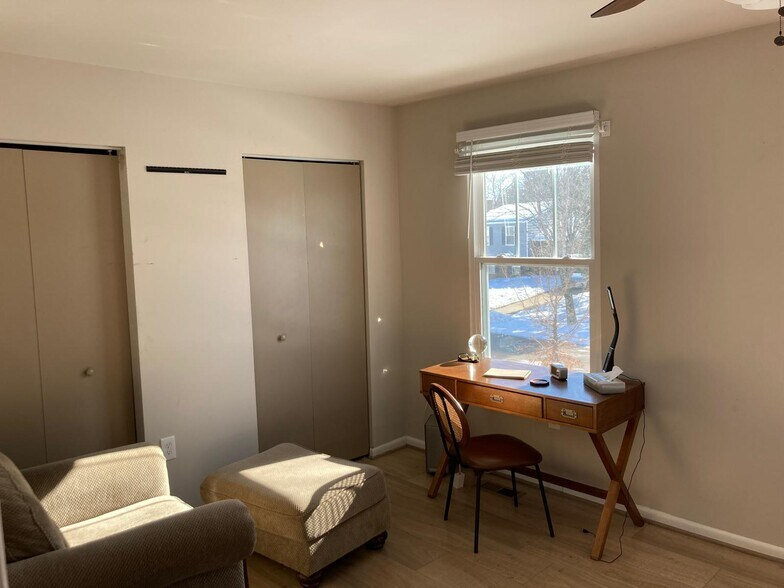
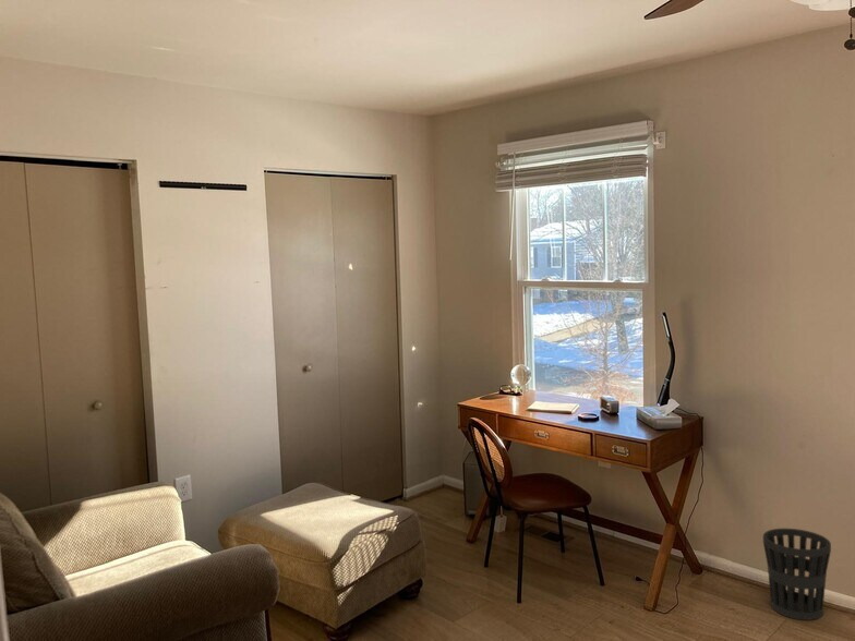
+ wastebasket (794, 573)
